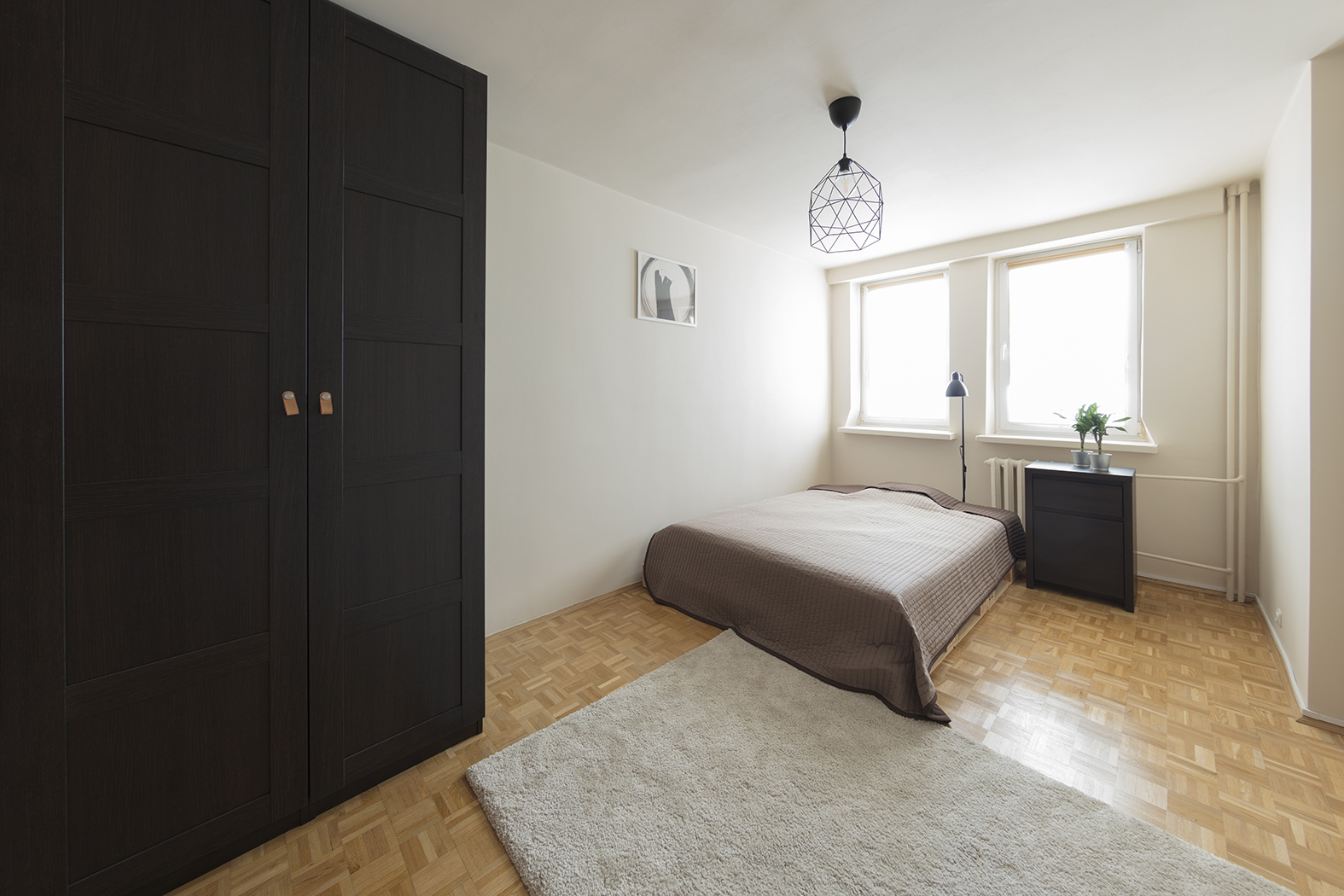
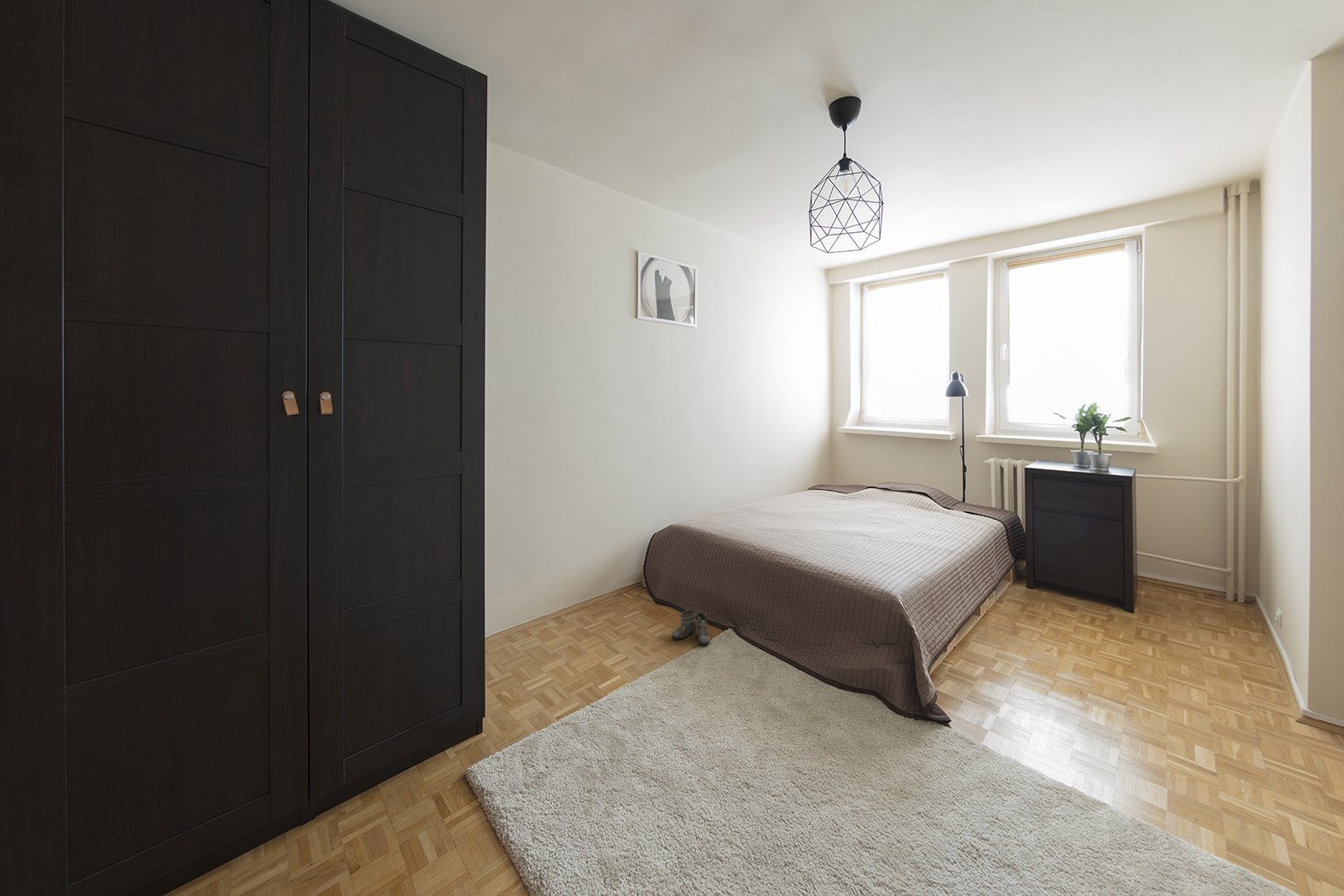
+ boots (691, 625)
